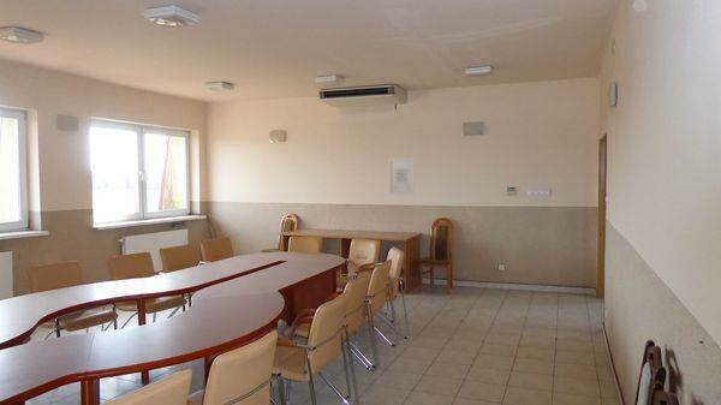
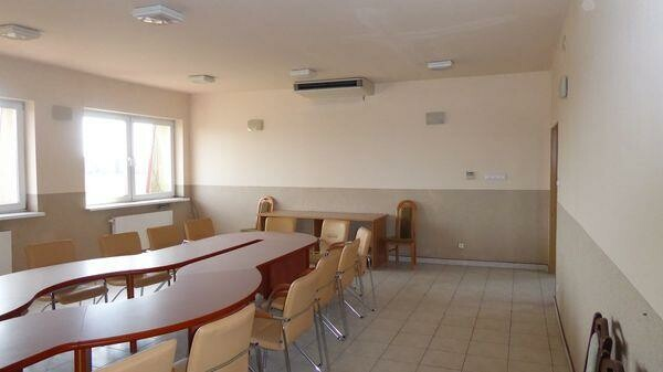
- wall art (401, 177)
